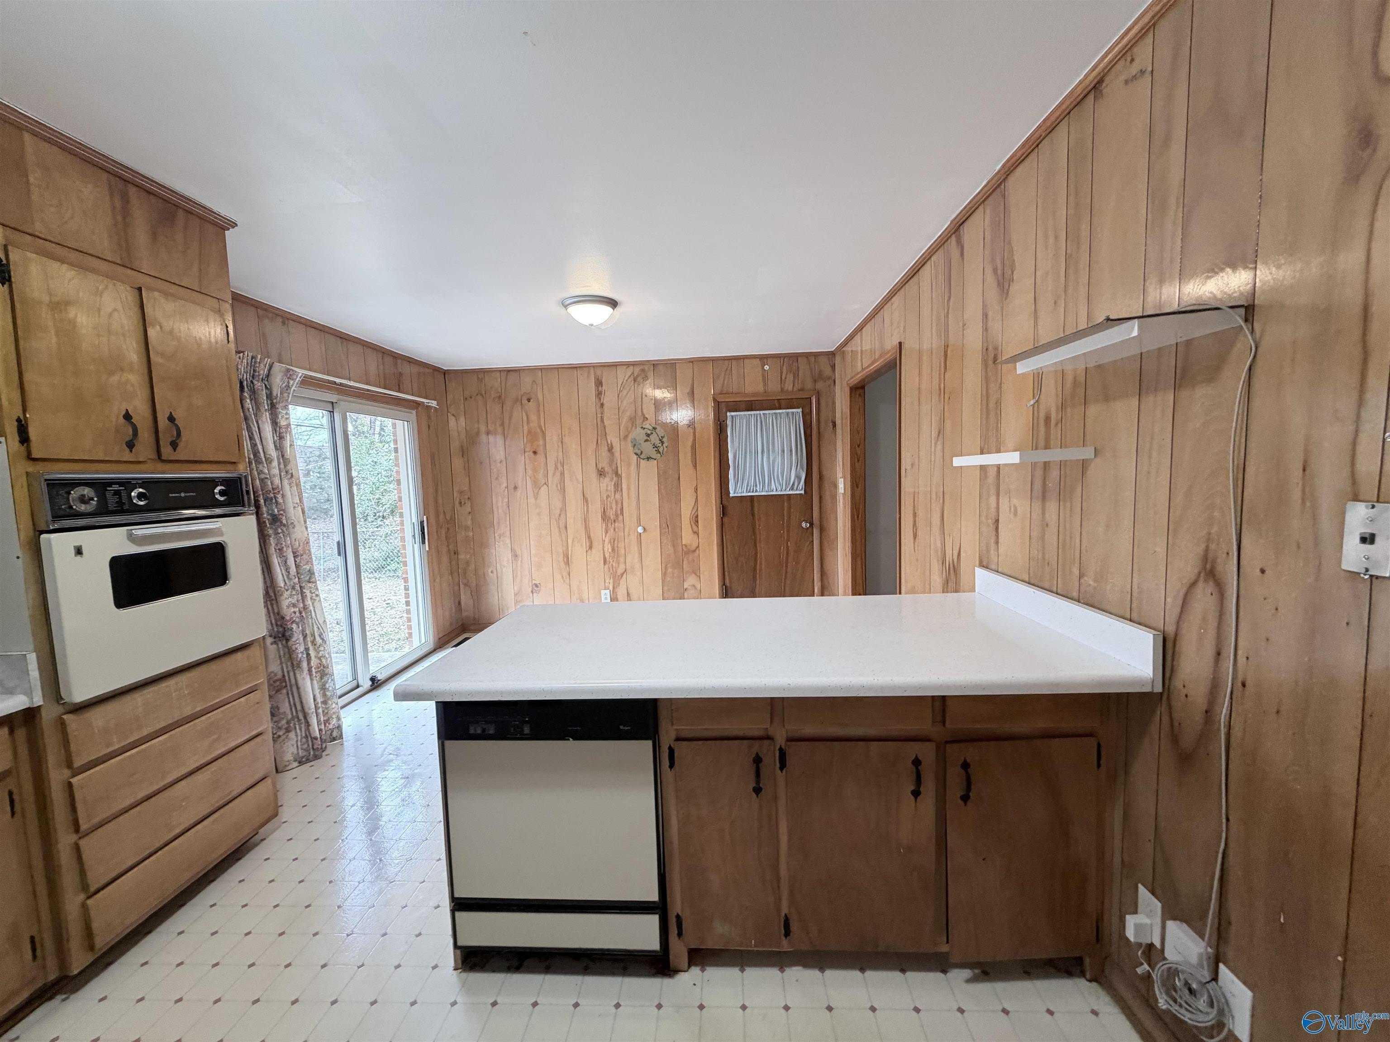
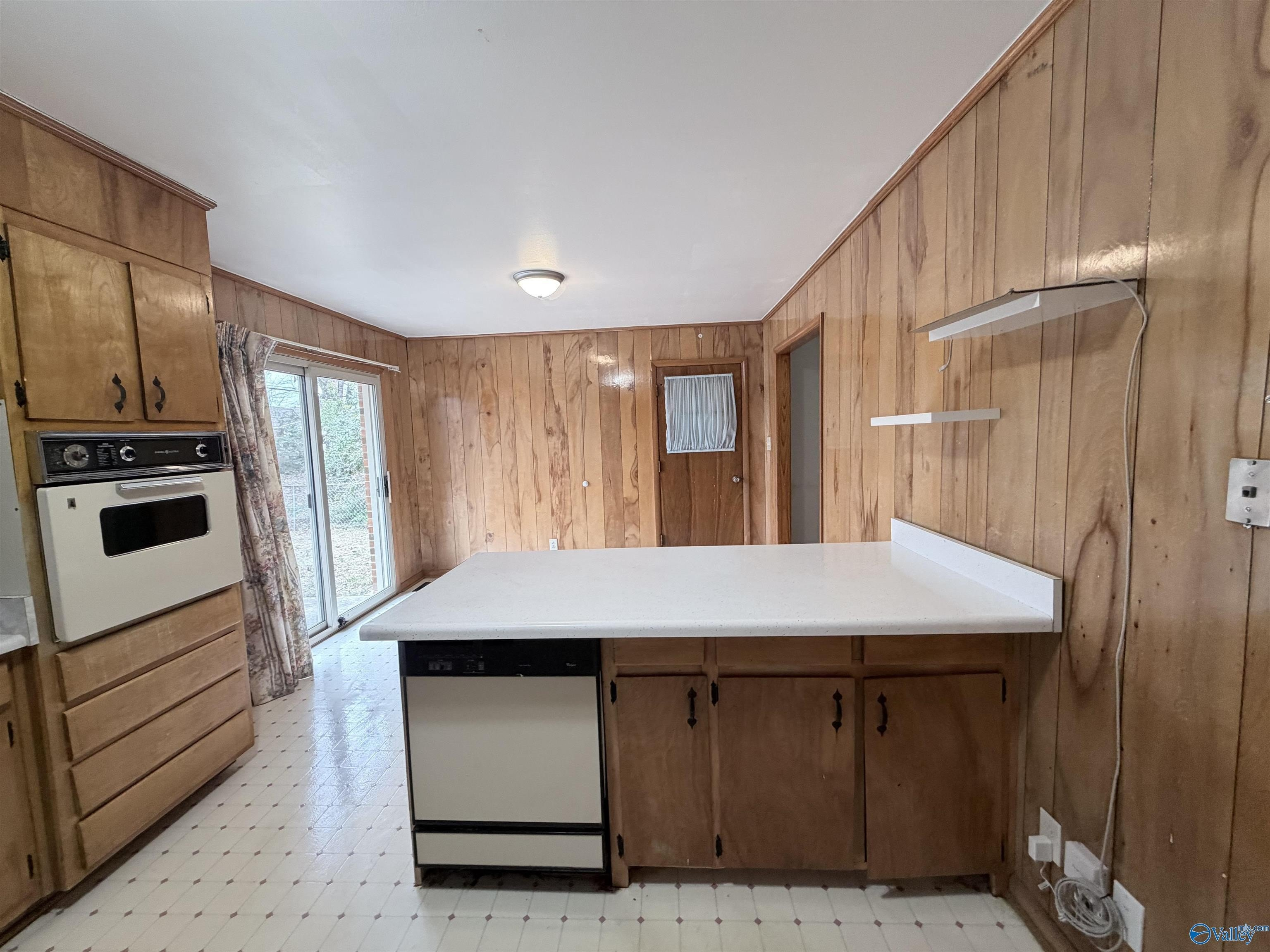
- decorative plate (649, 442)
